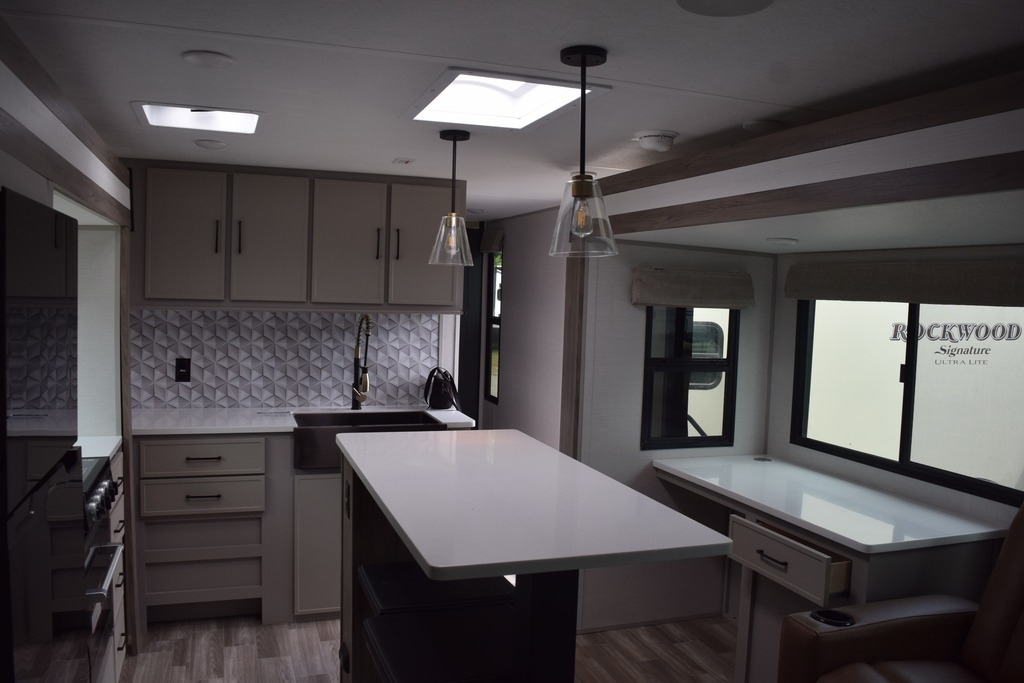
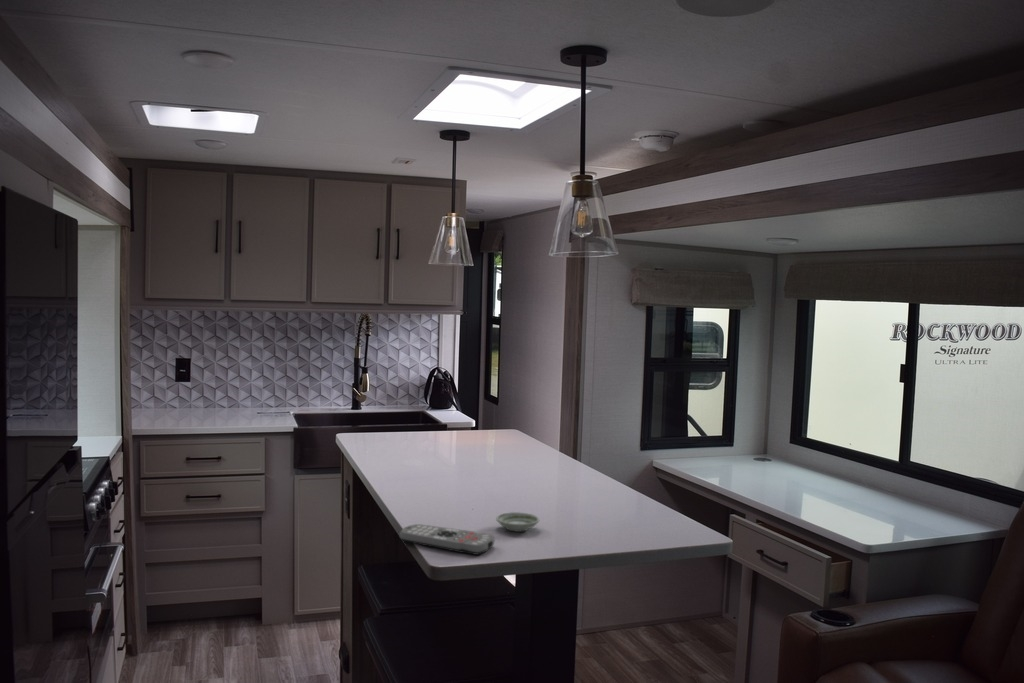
+ saucer (517, 523)
+ remote control (445, 538)
